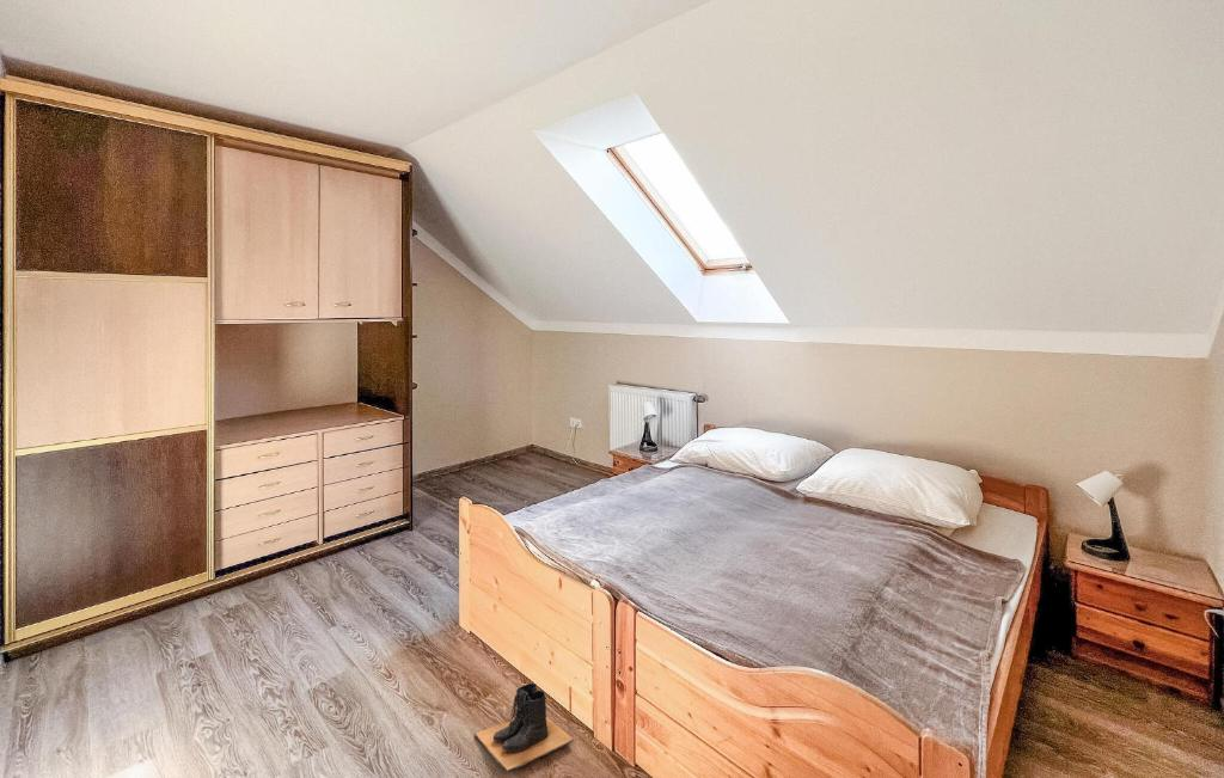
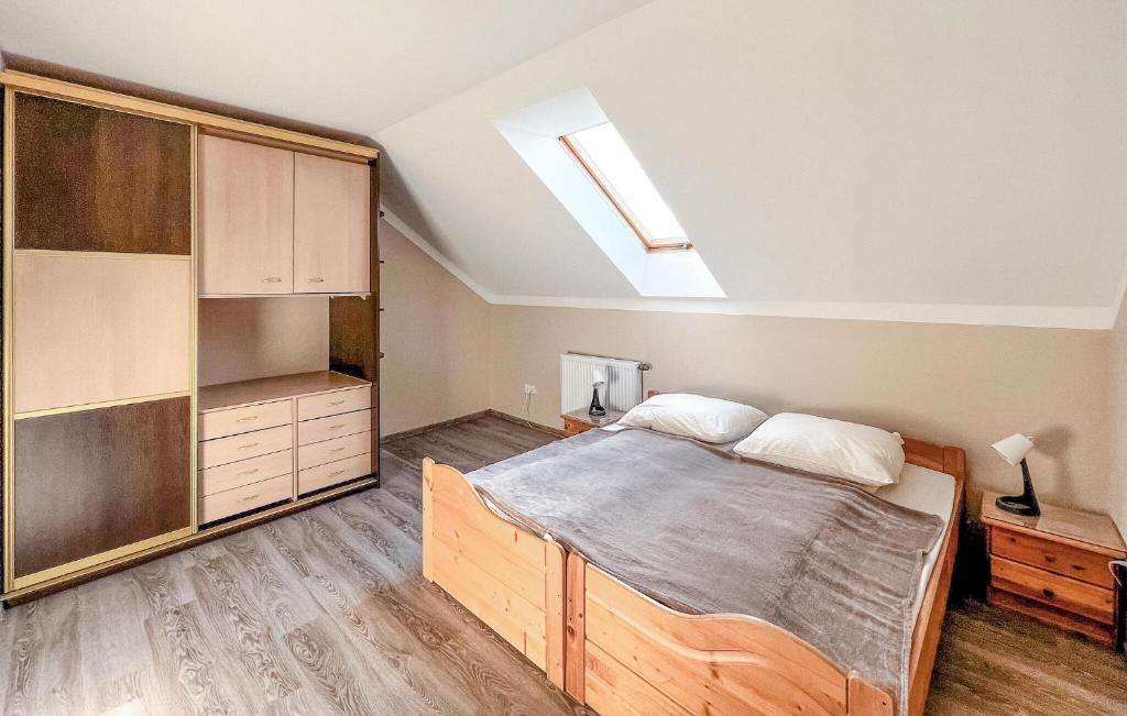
- boots (524, 716)
